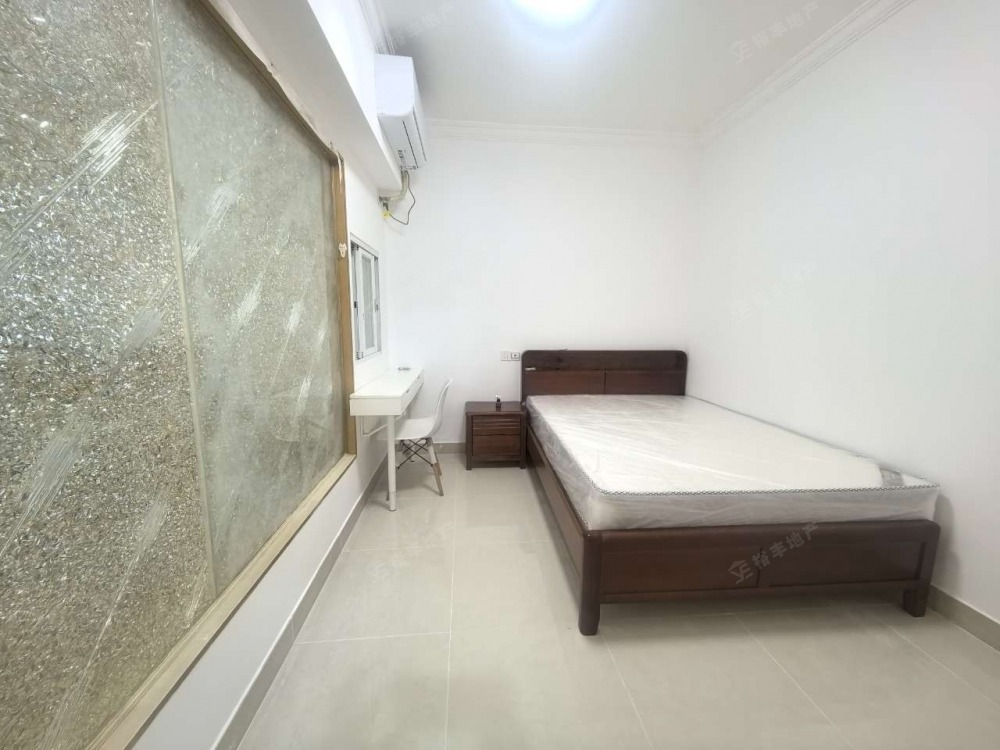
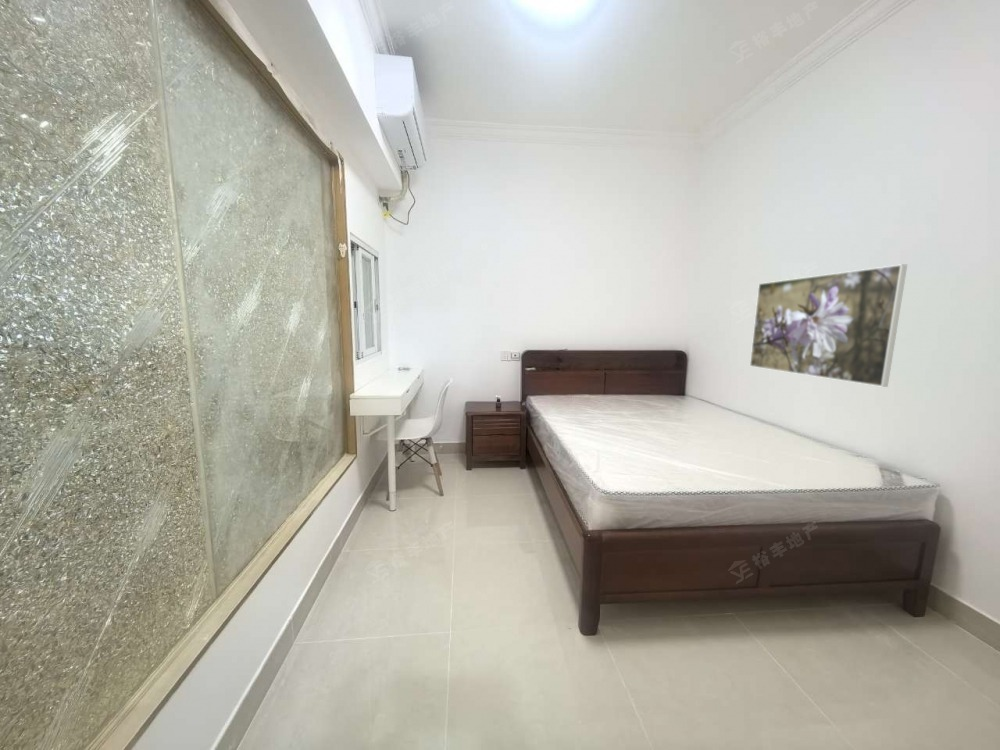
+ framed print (811, 326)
